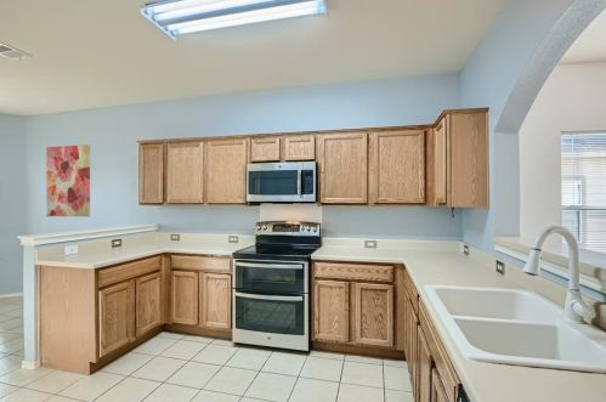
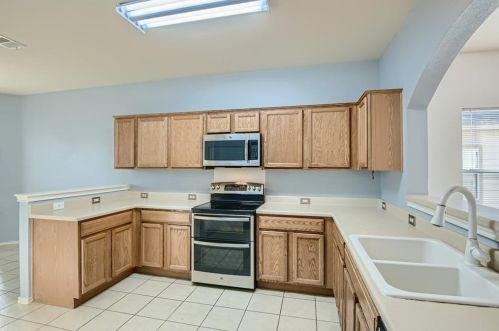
- wall art (67, 181)
